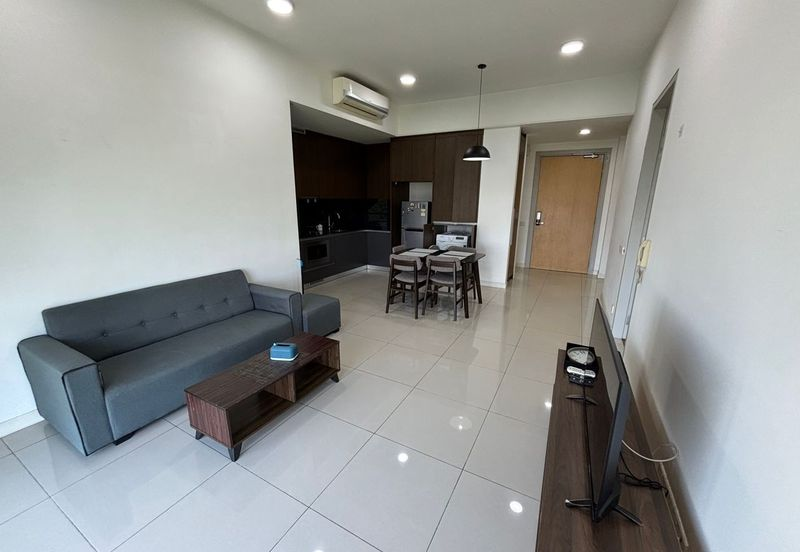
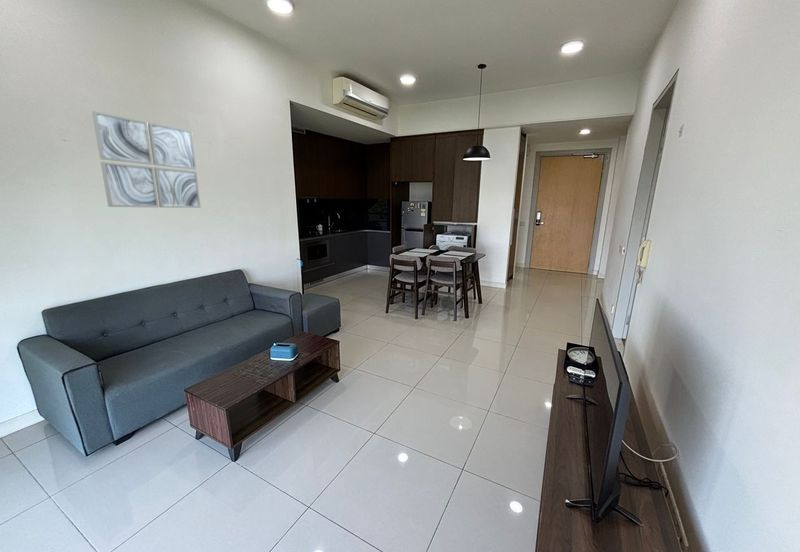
+ wall art (152, 167)
